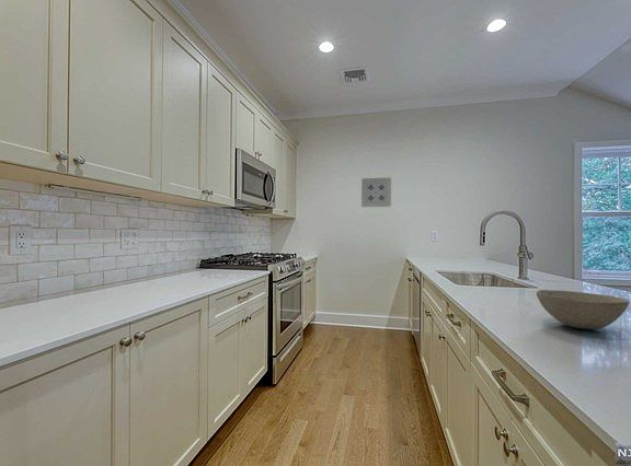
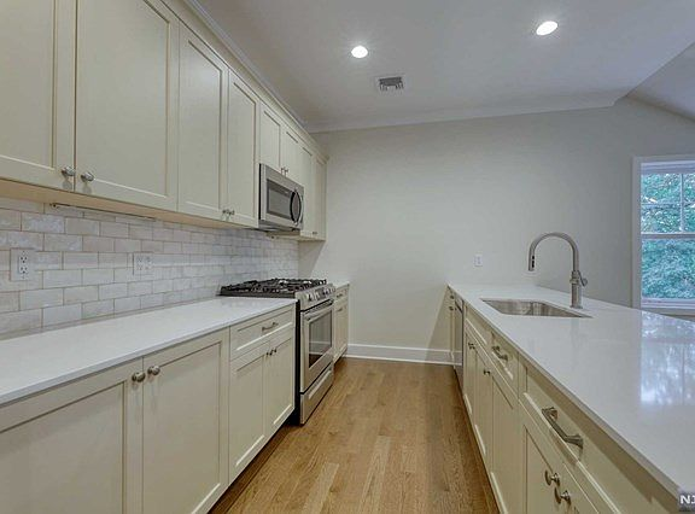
- bowl (578, 311)
- wall art (376, 193)
